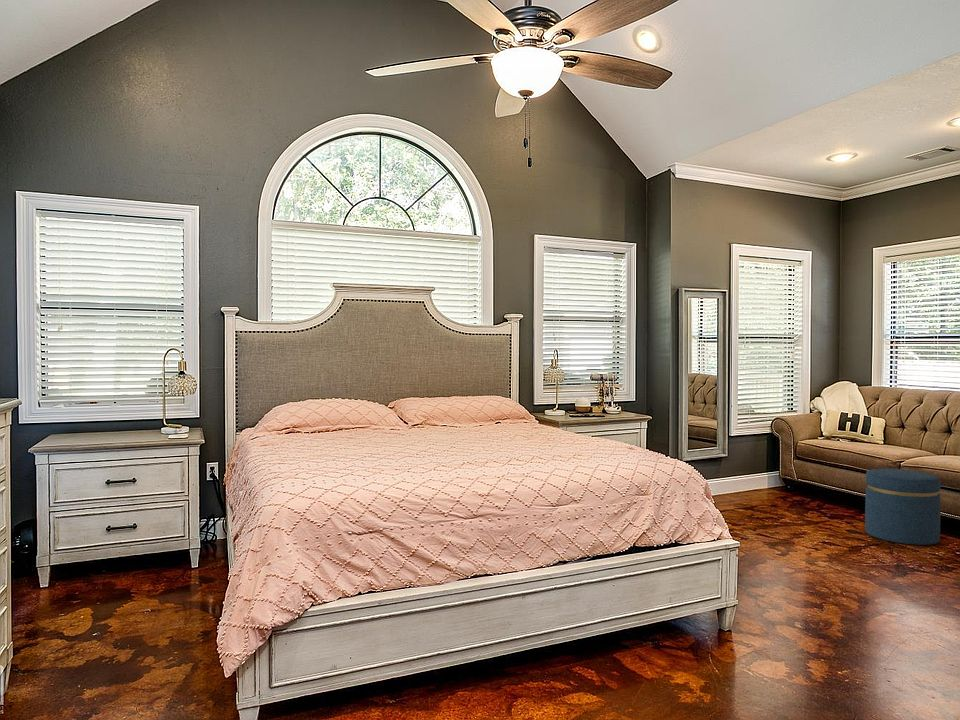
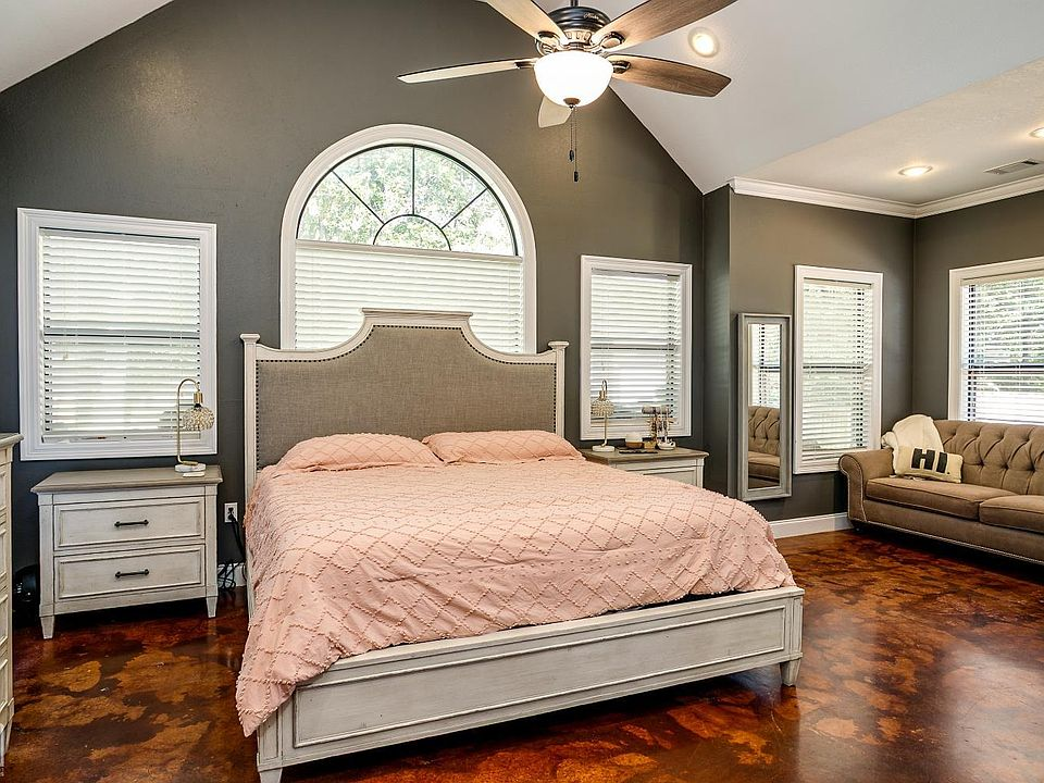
- ottoman (901, 504)
